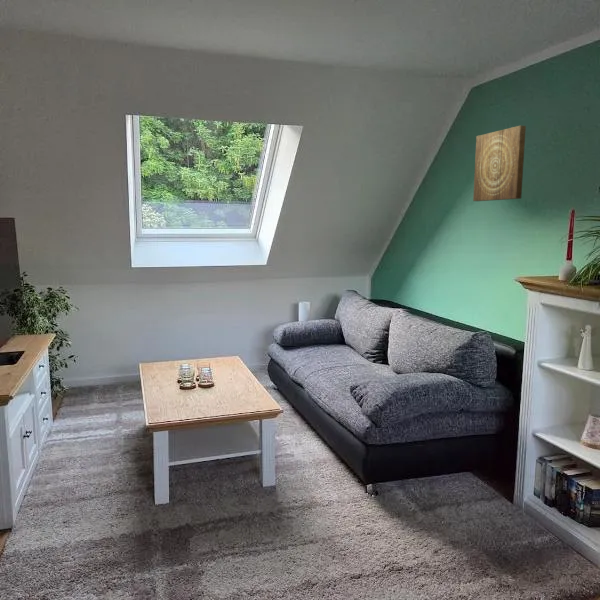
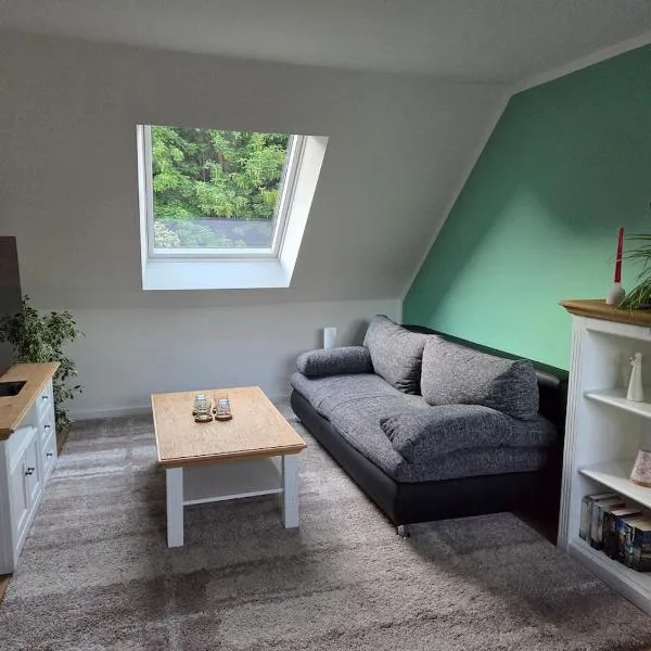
- wall art (497, 165)
